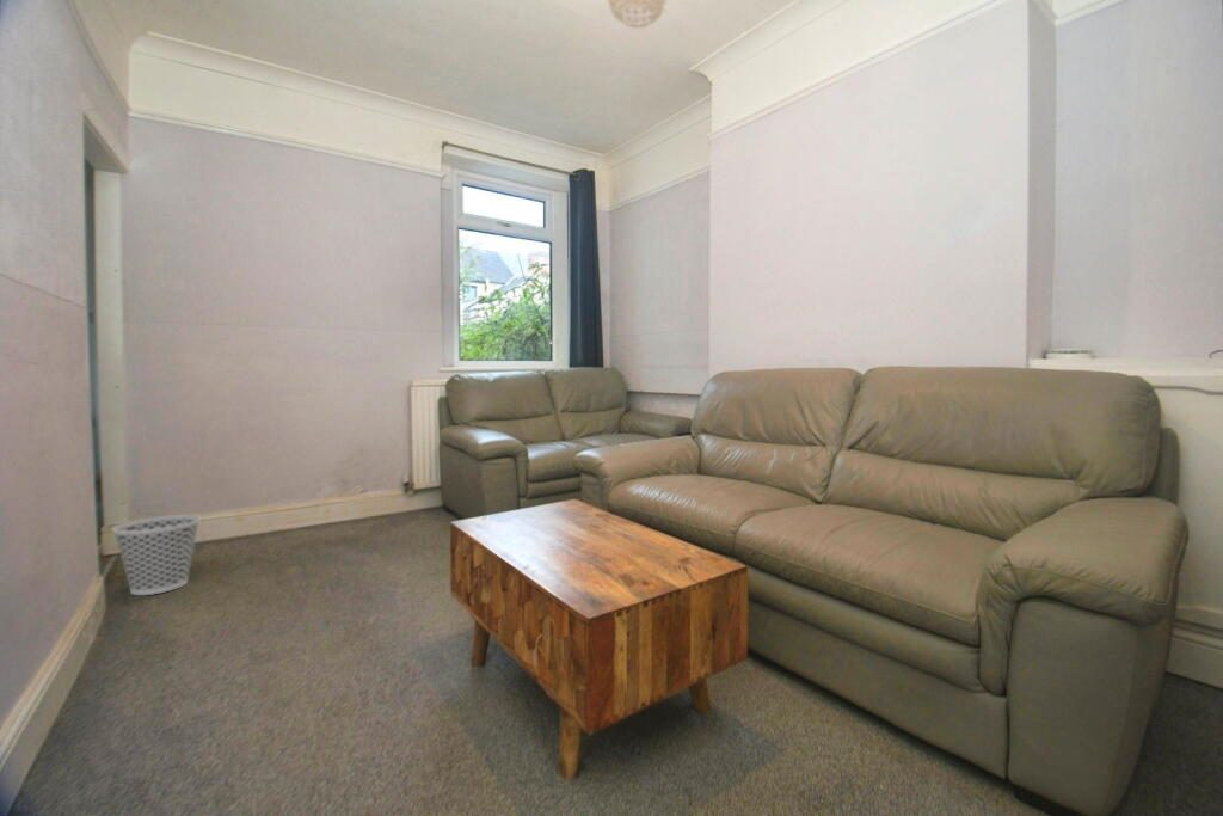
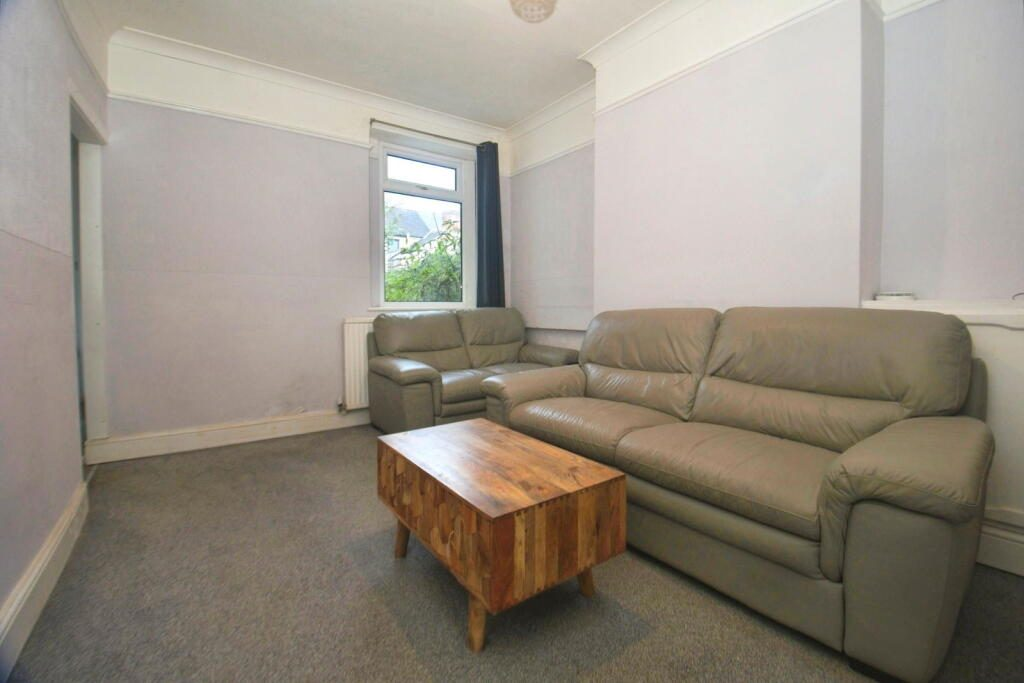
- wastebasket (159, 554)
